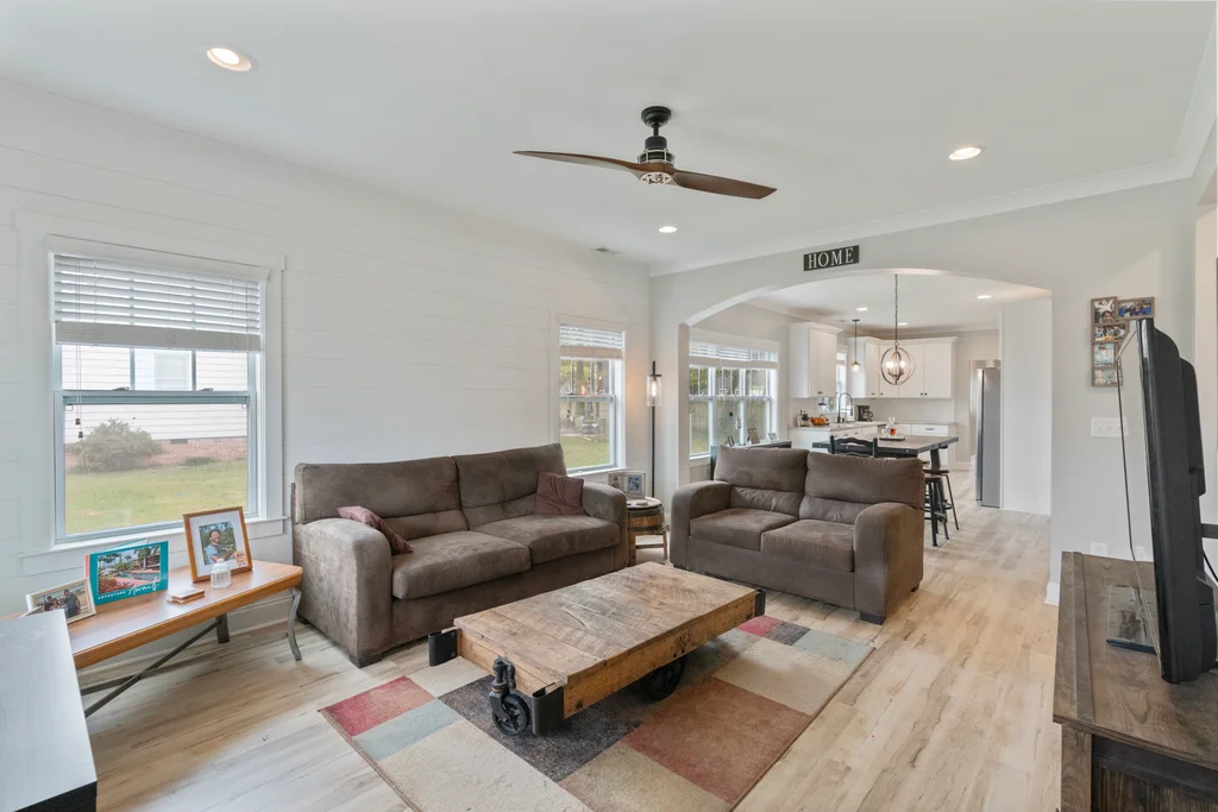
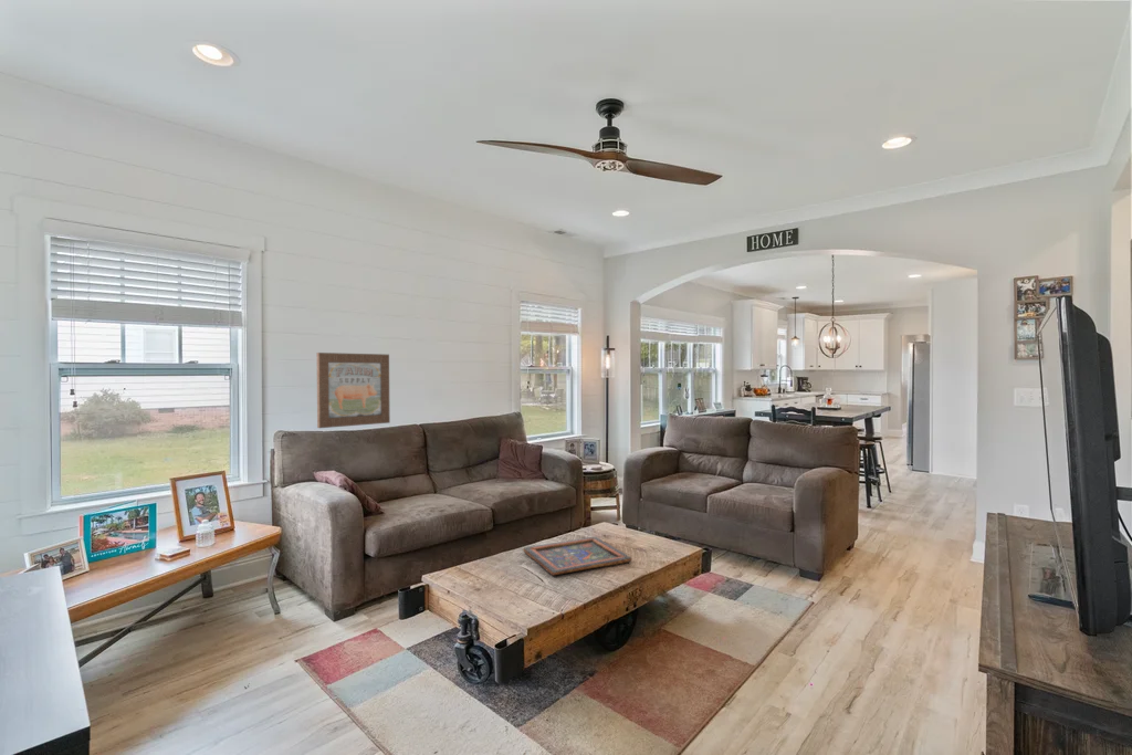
+ painted panel (576, 554)
+ wall art (355, 389)
